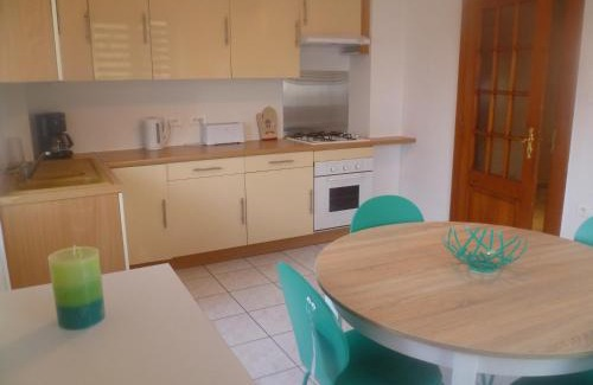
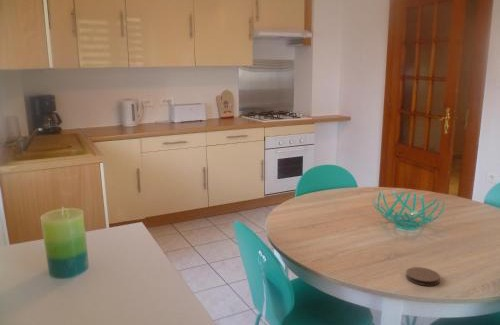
+ coaster (422, 276)
